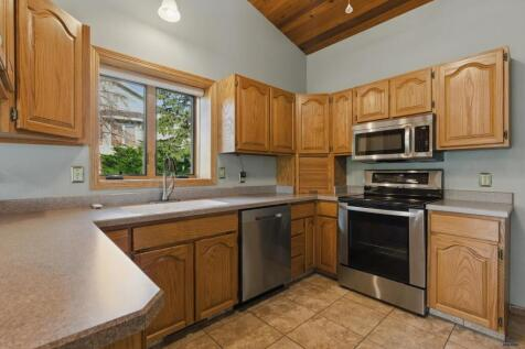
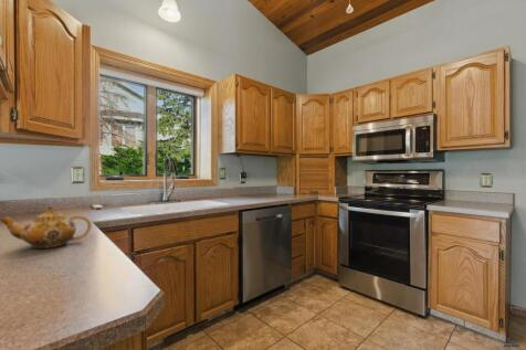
+ teapot (49, 225)
